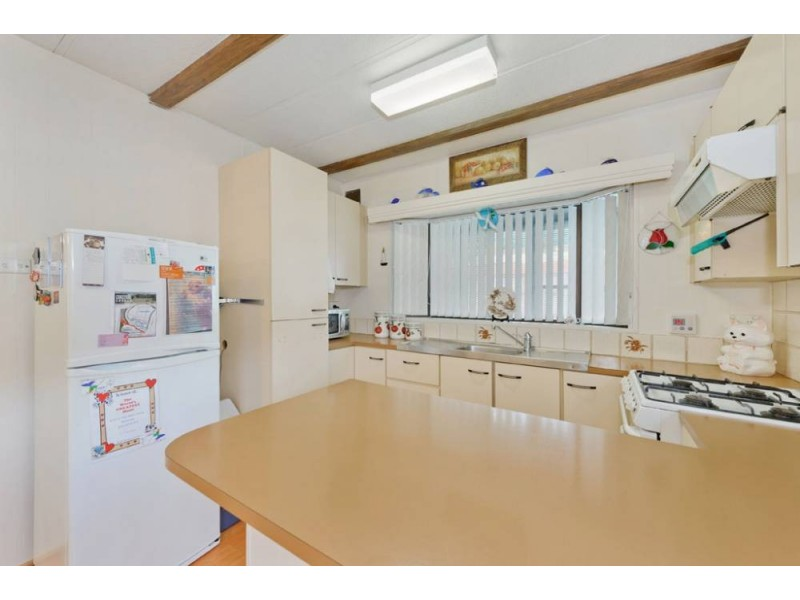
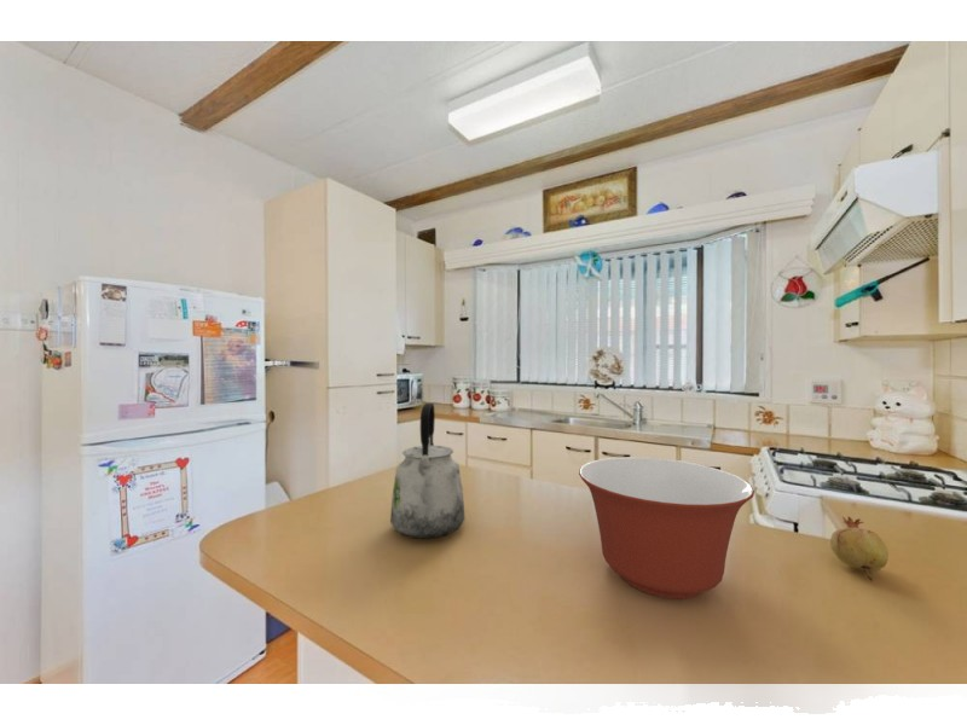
+ mixing bowl (659, 526)
+ fruit (858, 544)
+ kettle (429, 462)
